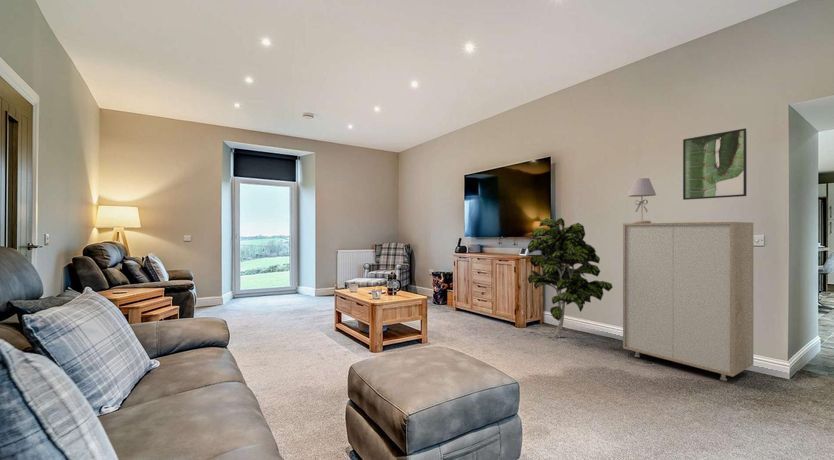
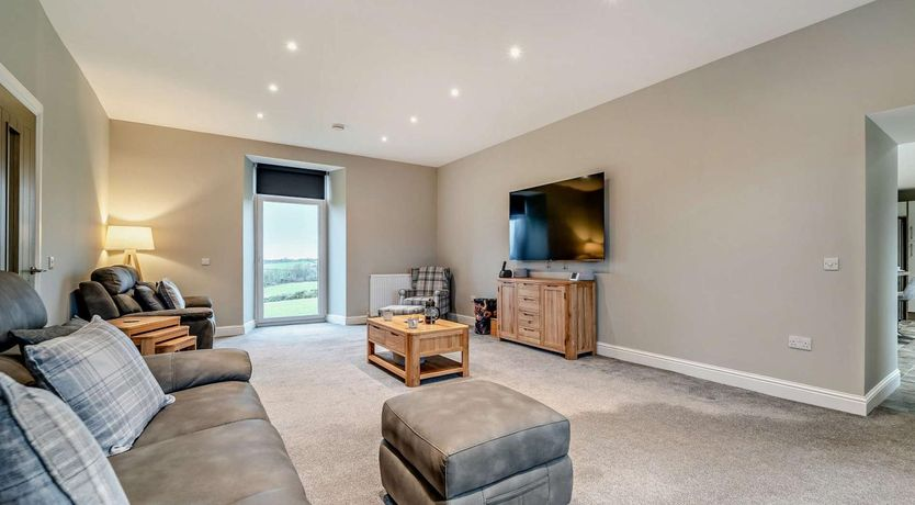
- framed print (713, 166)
- table lamp (641, 201)
- indoor plant (566, 277)
- storage cabinet (684, 293)
